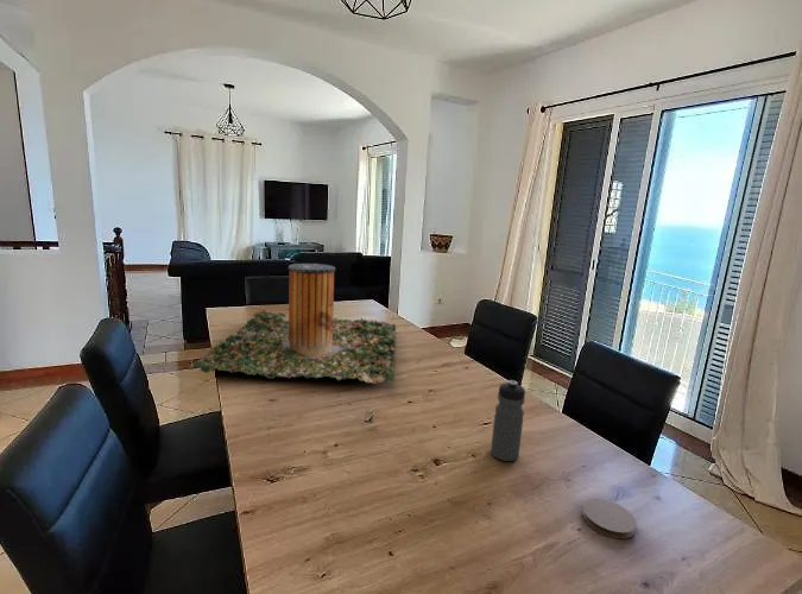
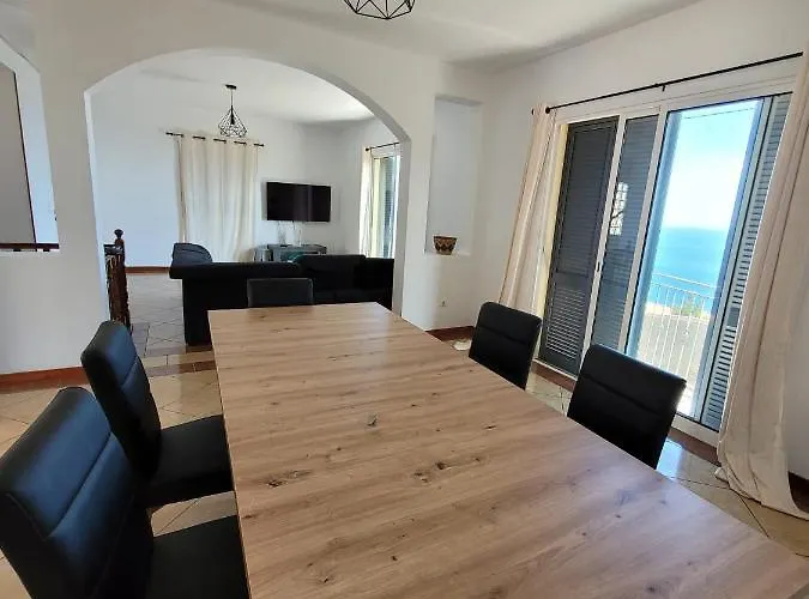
- coaster (608, 517)
- trash can (314, 307)
- water bottle (509, 418)
